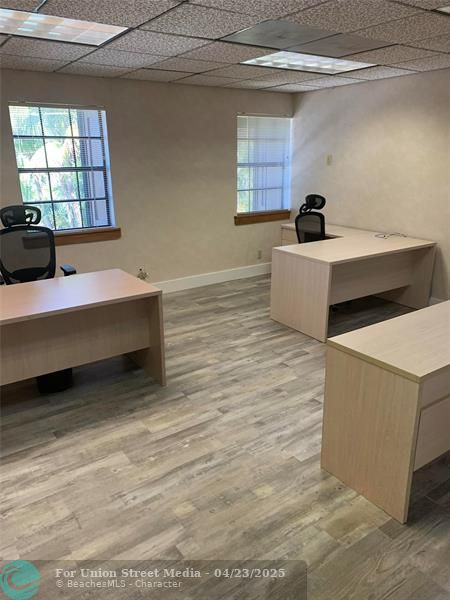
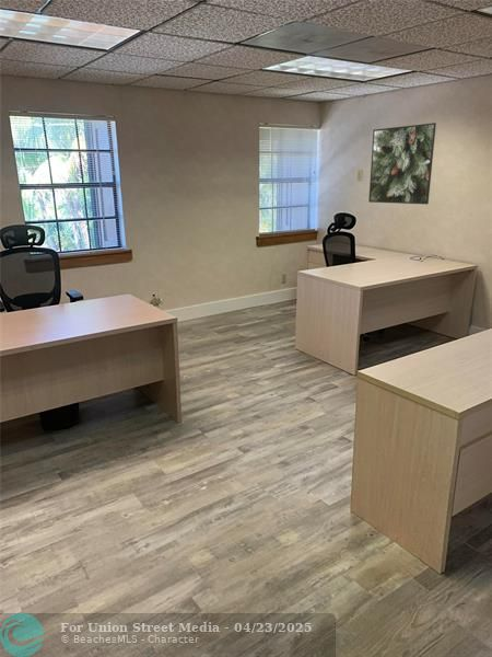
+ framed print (399, 165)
